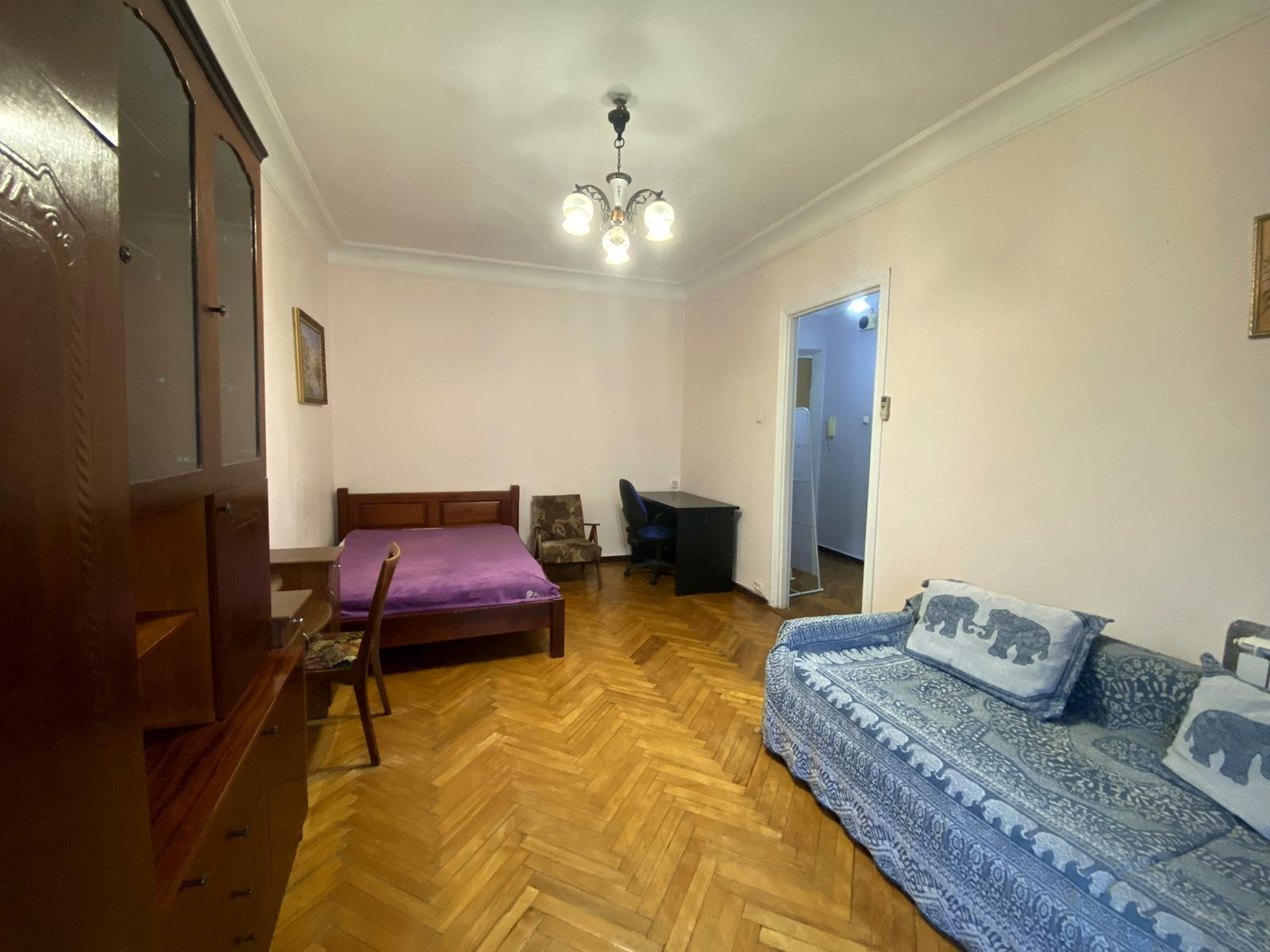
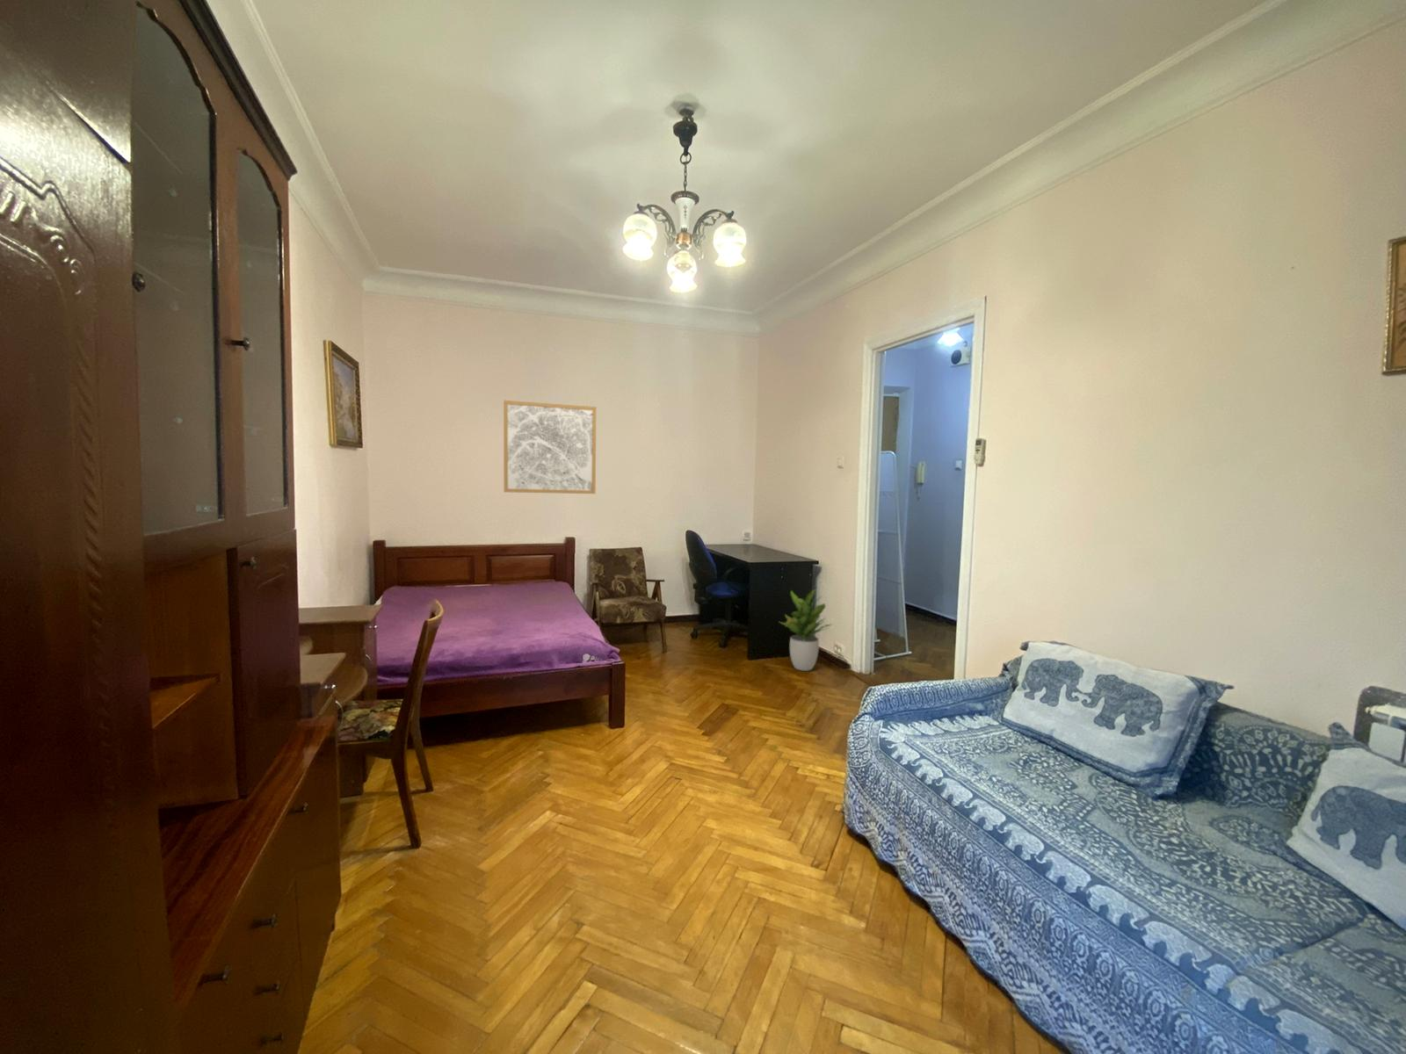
+ wall art (550, 448)
+ potted plant (803, 628)
